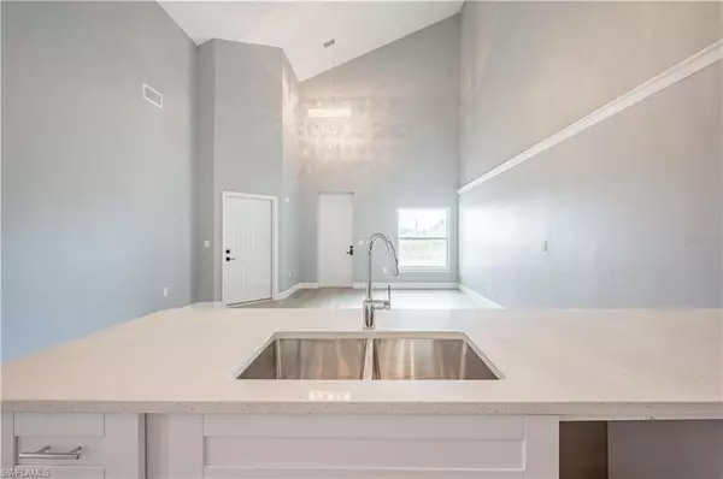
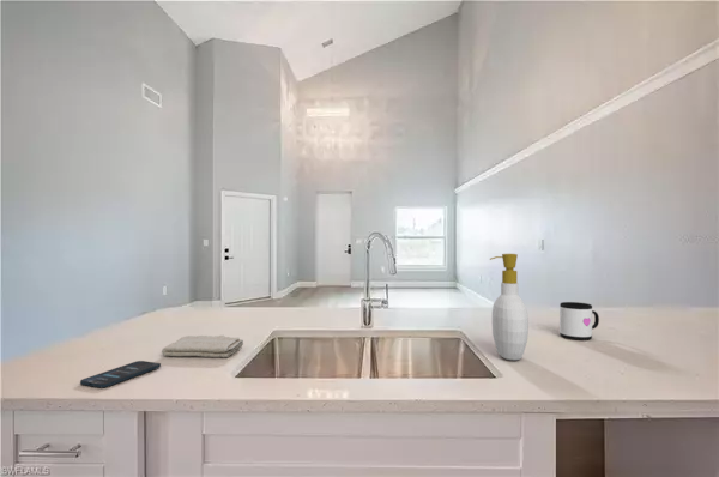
+ mug (580, 320)
+ soap bottle (507, 304)
+ washcloth (204, 345)
+ smartphone (122, 373)
